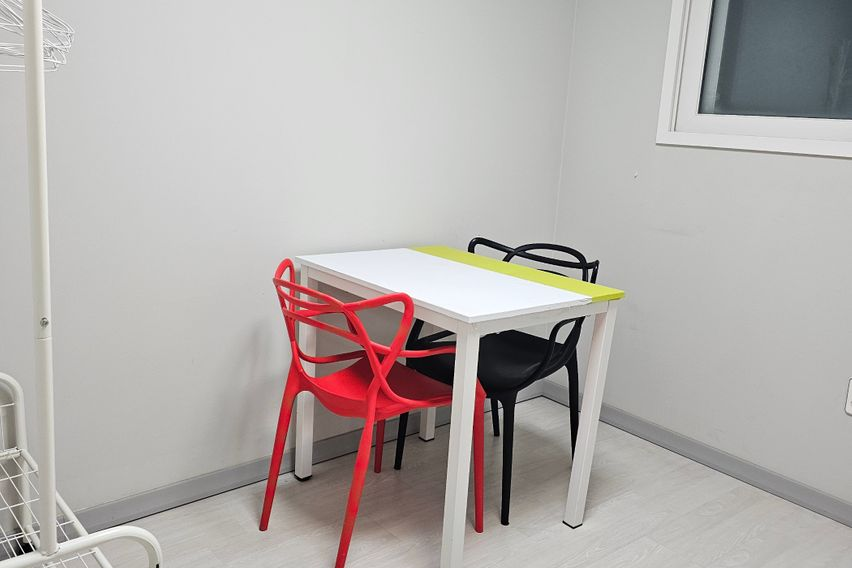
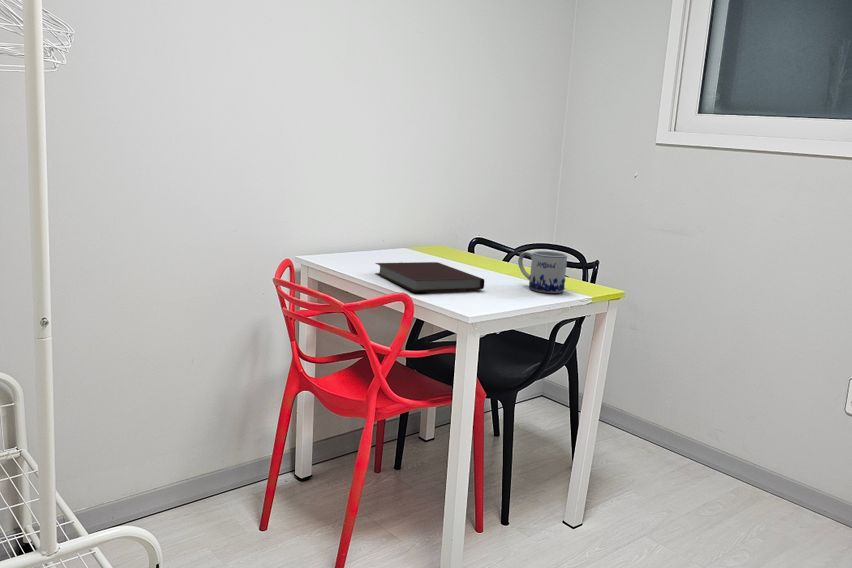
+ notebook (427, 275)
+ mug (543, 270)
